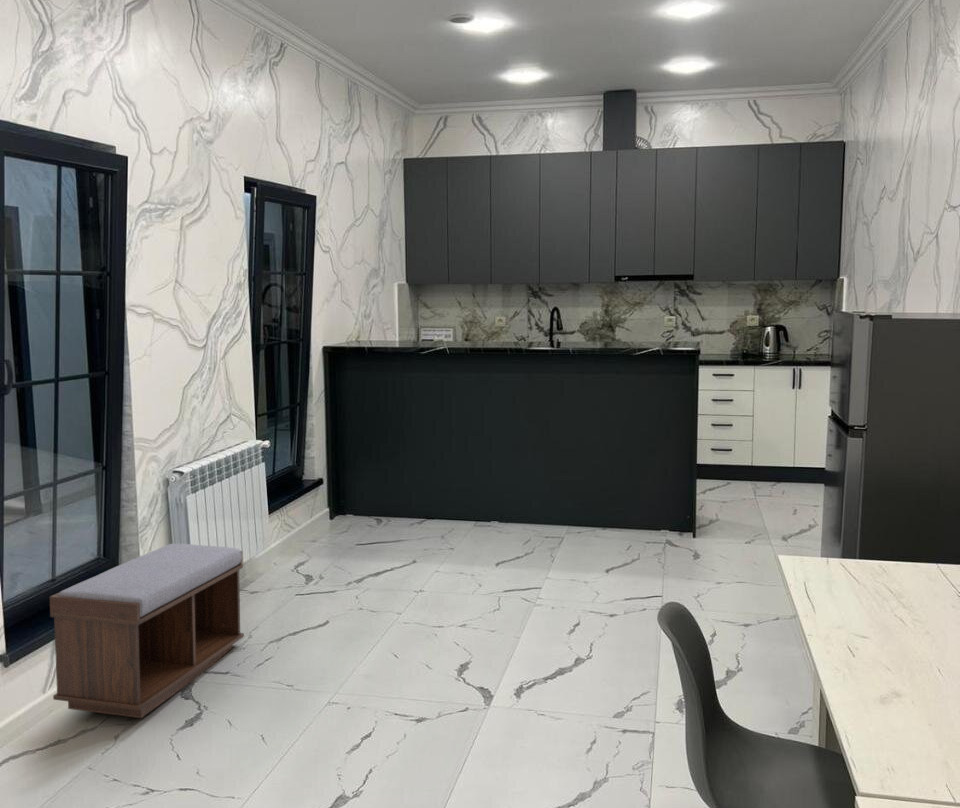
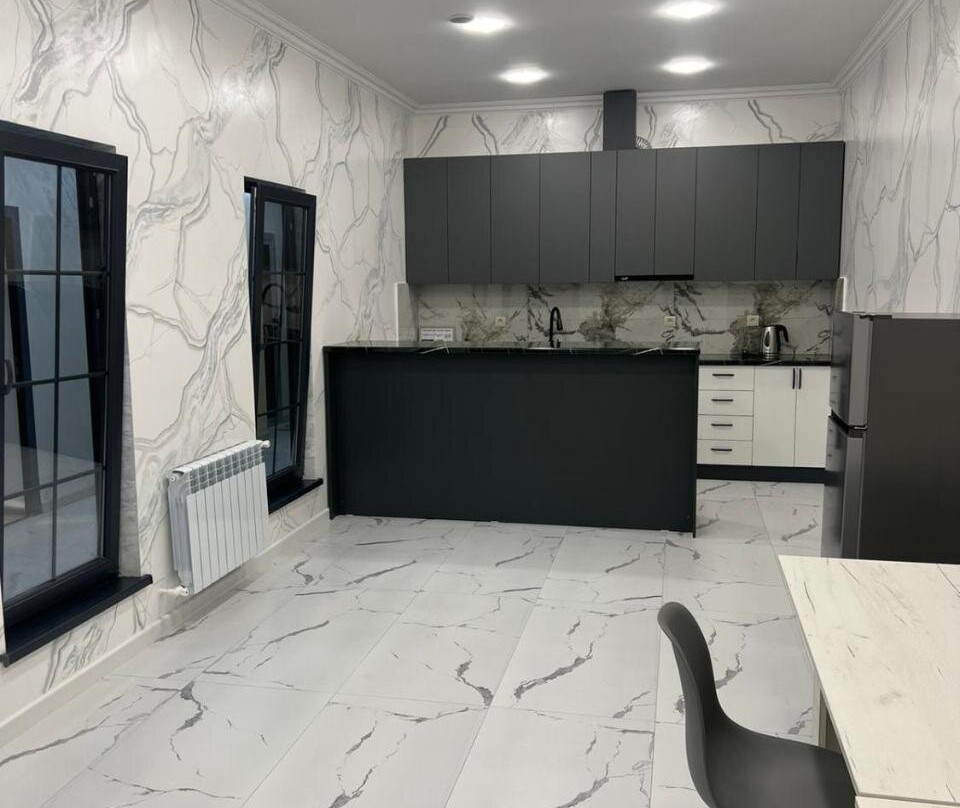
- bench (157, 621)
